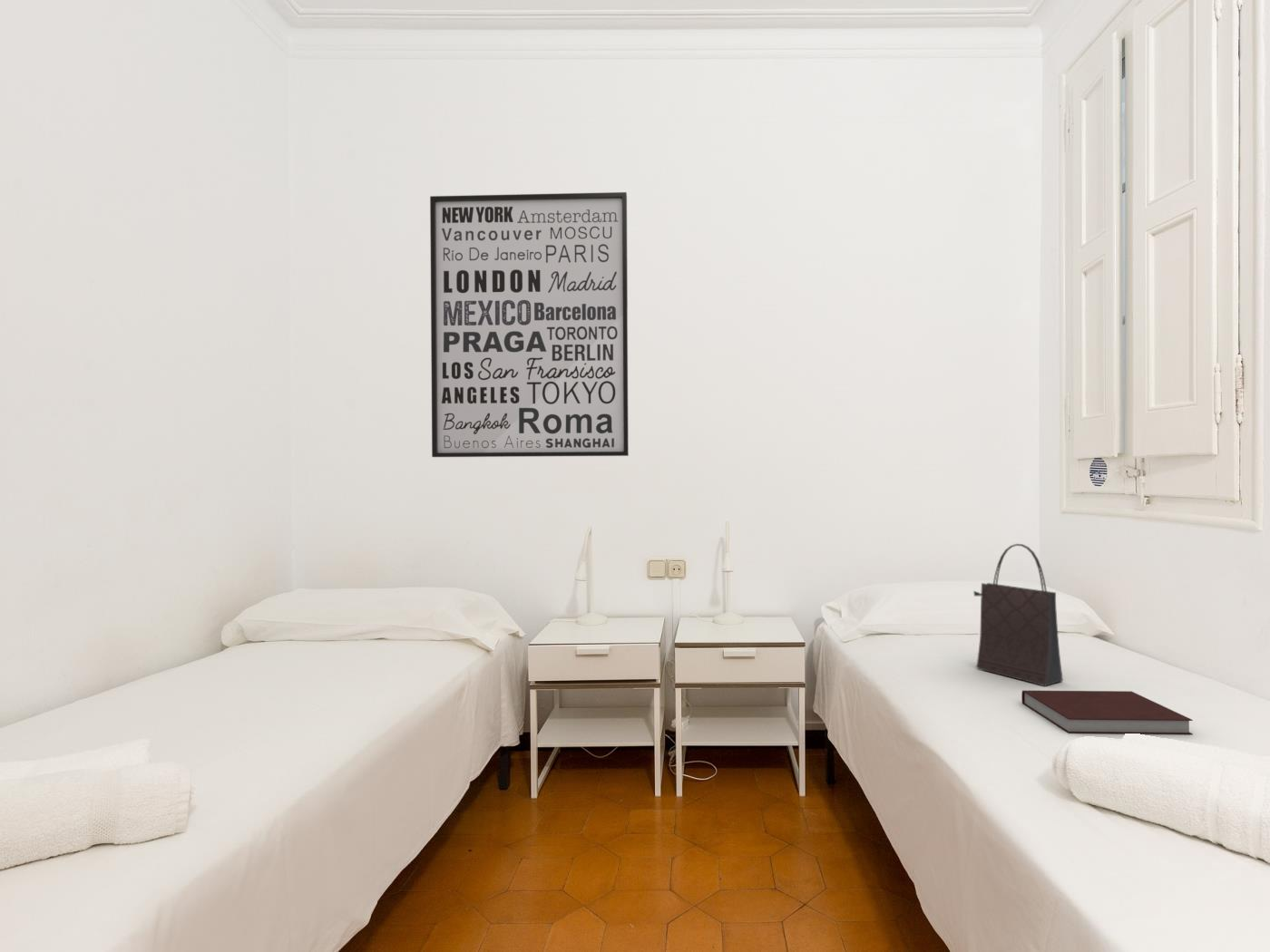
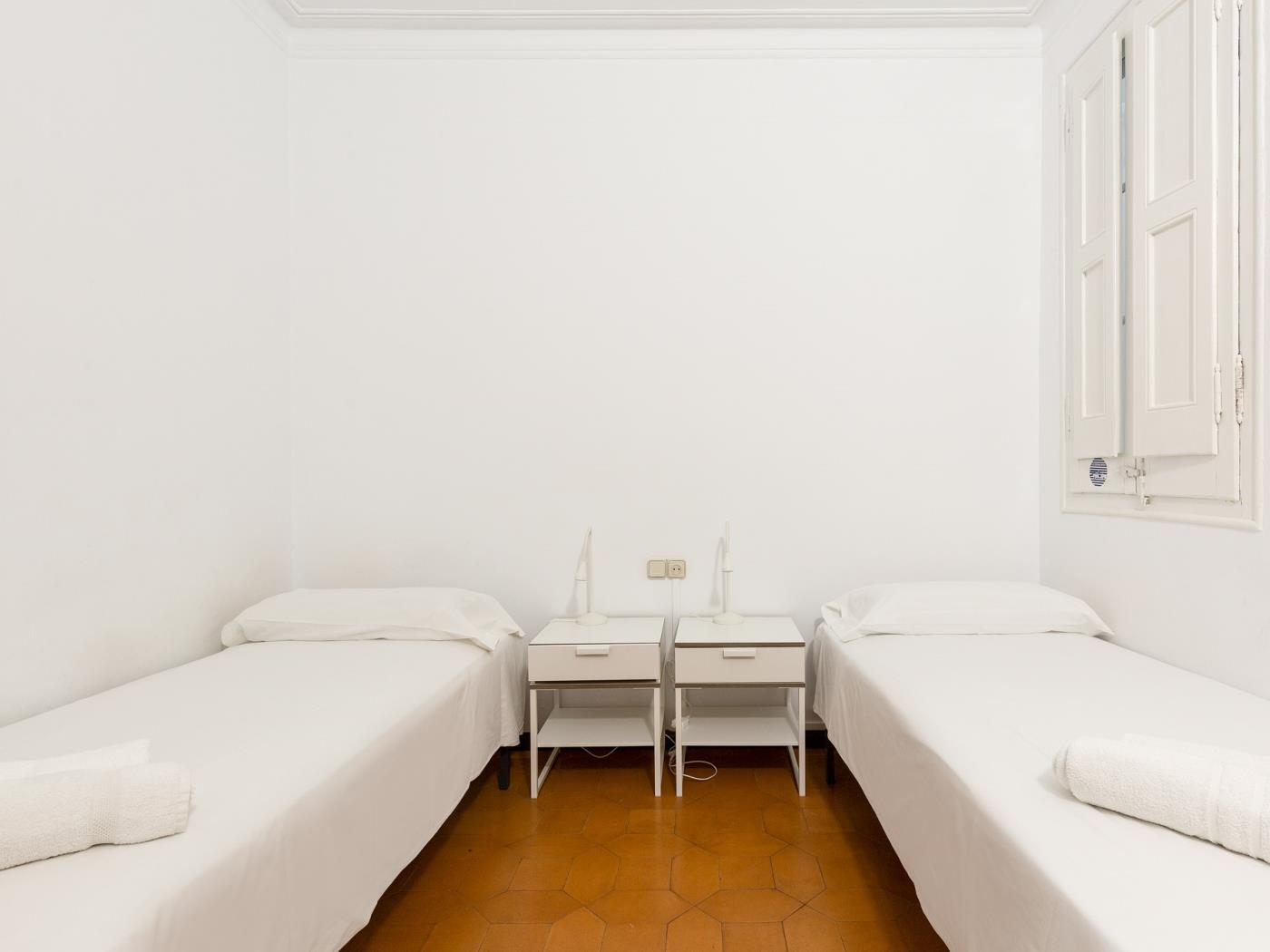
- handbag (1012, 607)
- wall art (529, 326)
- notebook (1101, 711)
